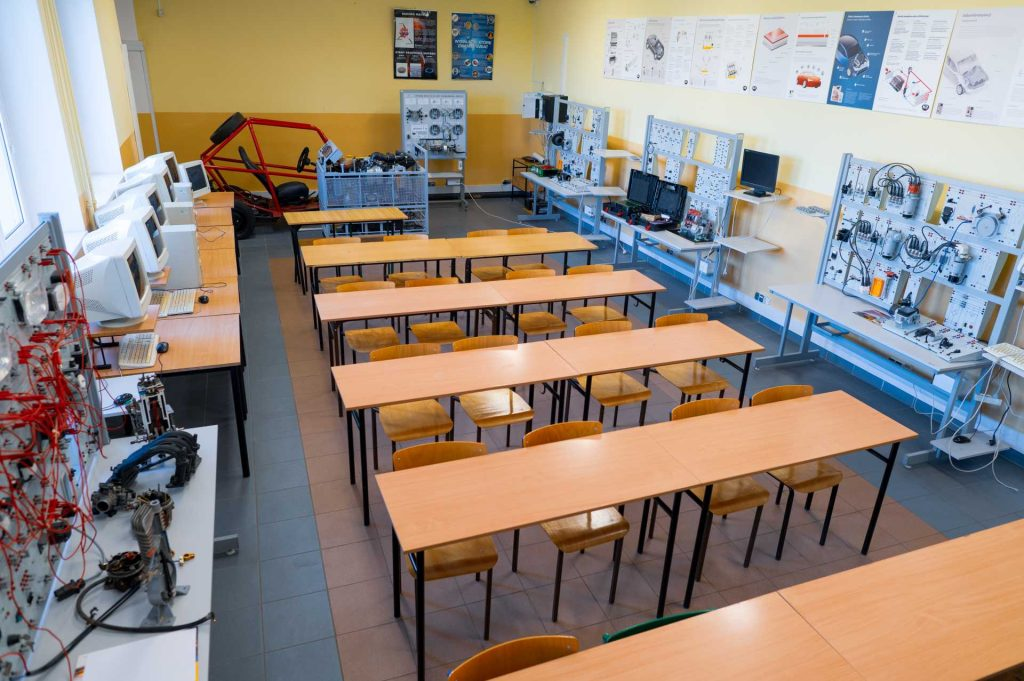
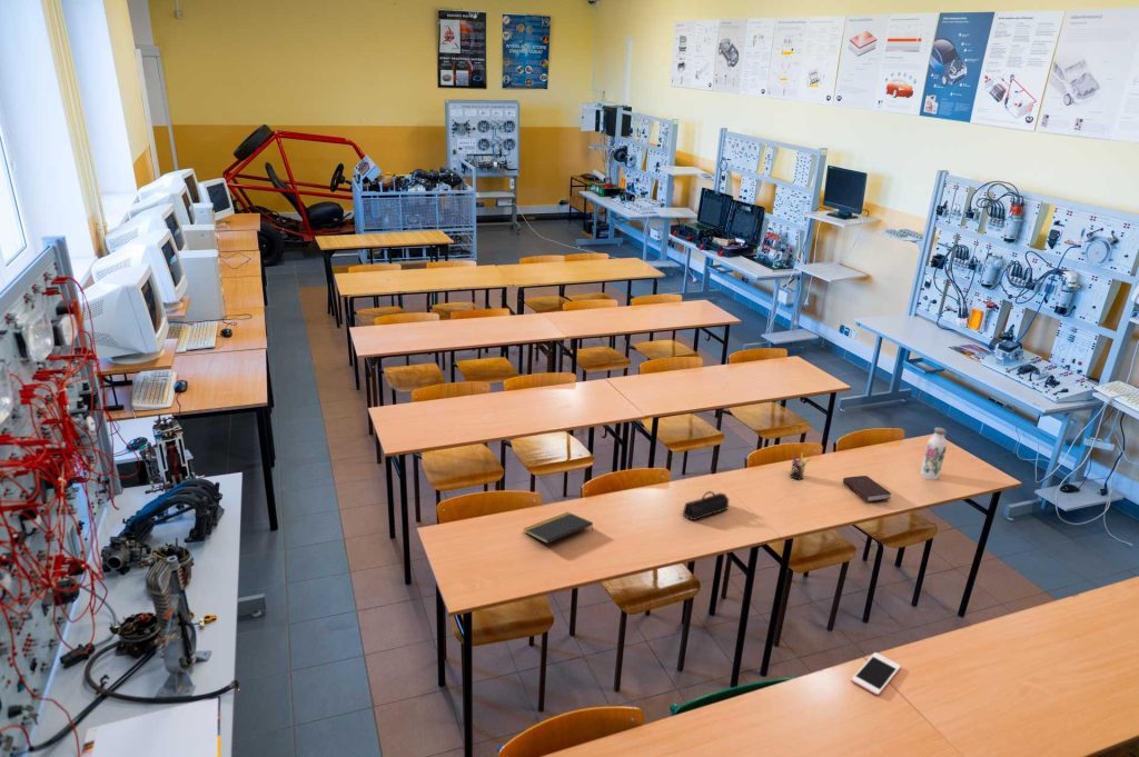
+ cell phone (875, 673)
+ water bottle (934, 452)
+ notepad (557, 527)
+ pen holder (800, 466)
+ pencil case (706, 501)
+ book (866, 487)
